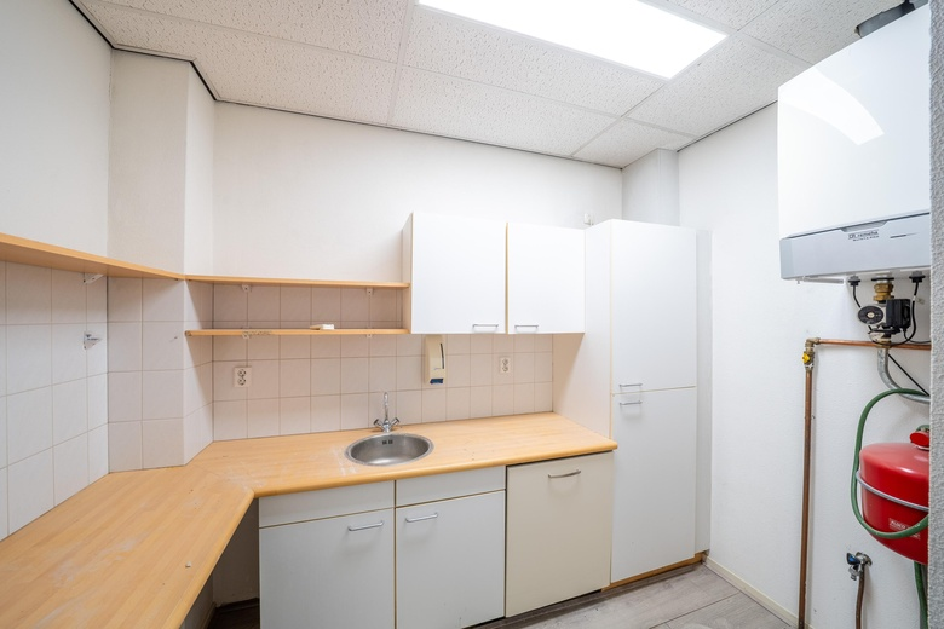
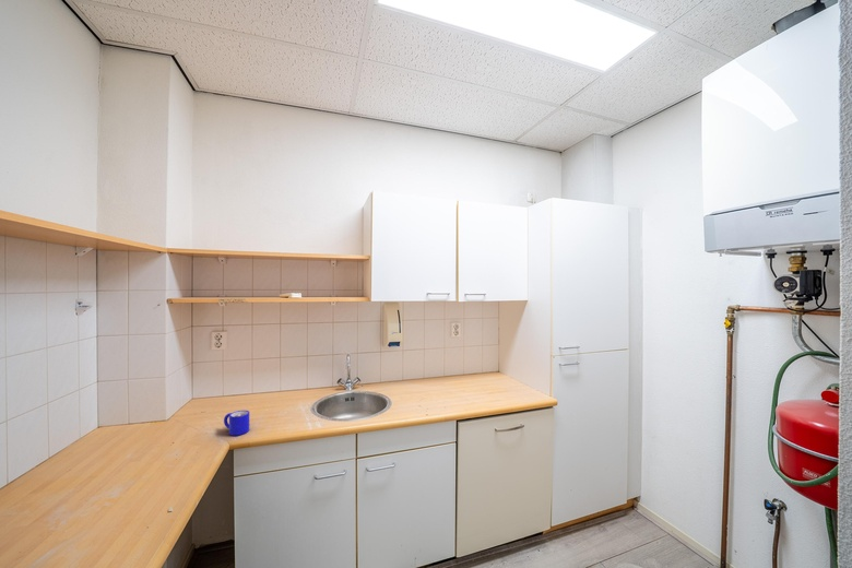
+ mug (235, 422)
